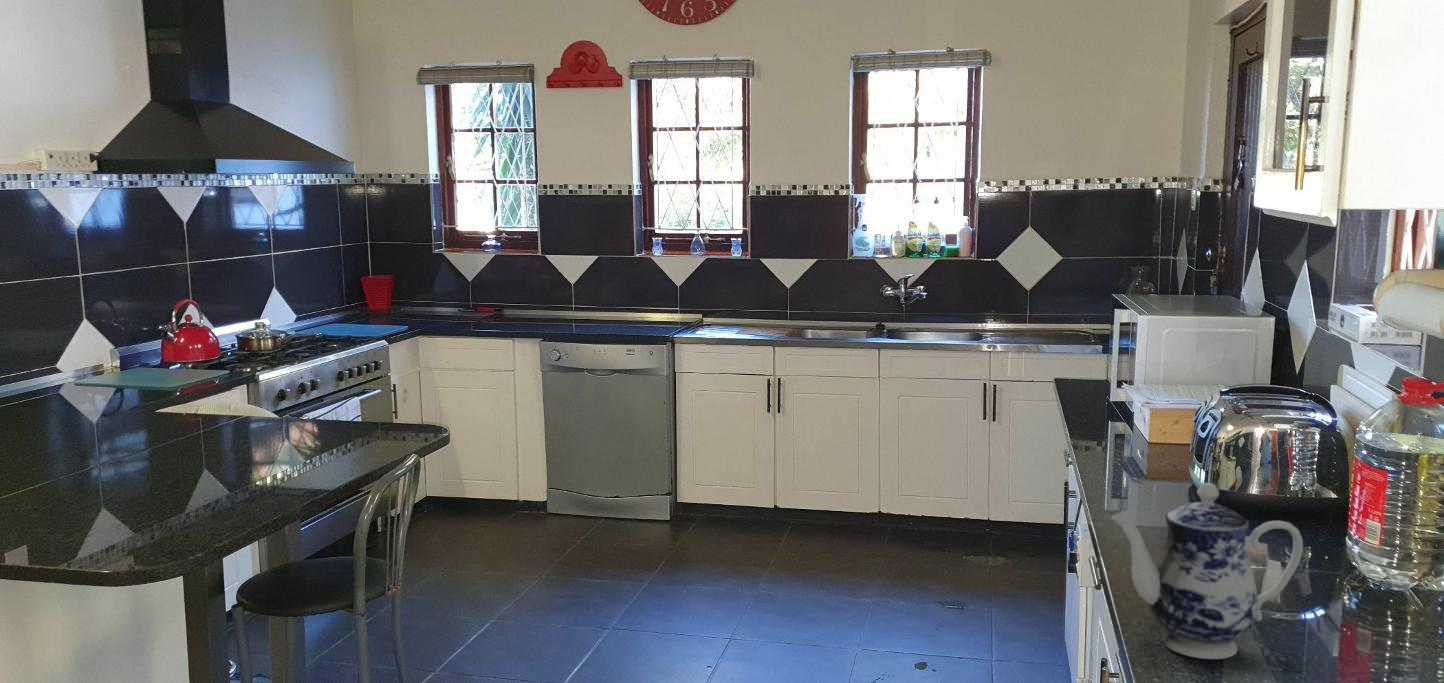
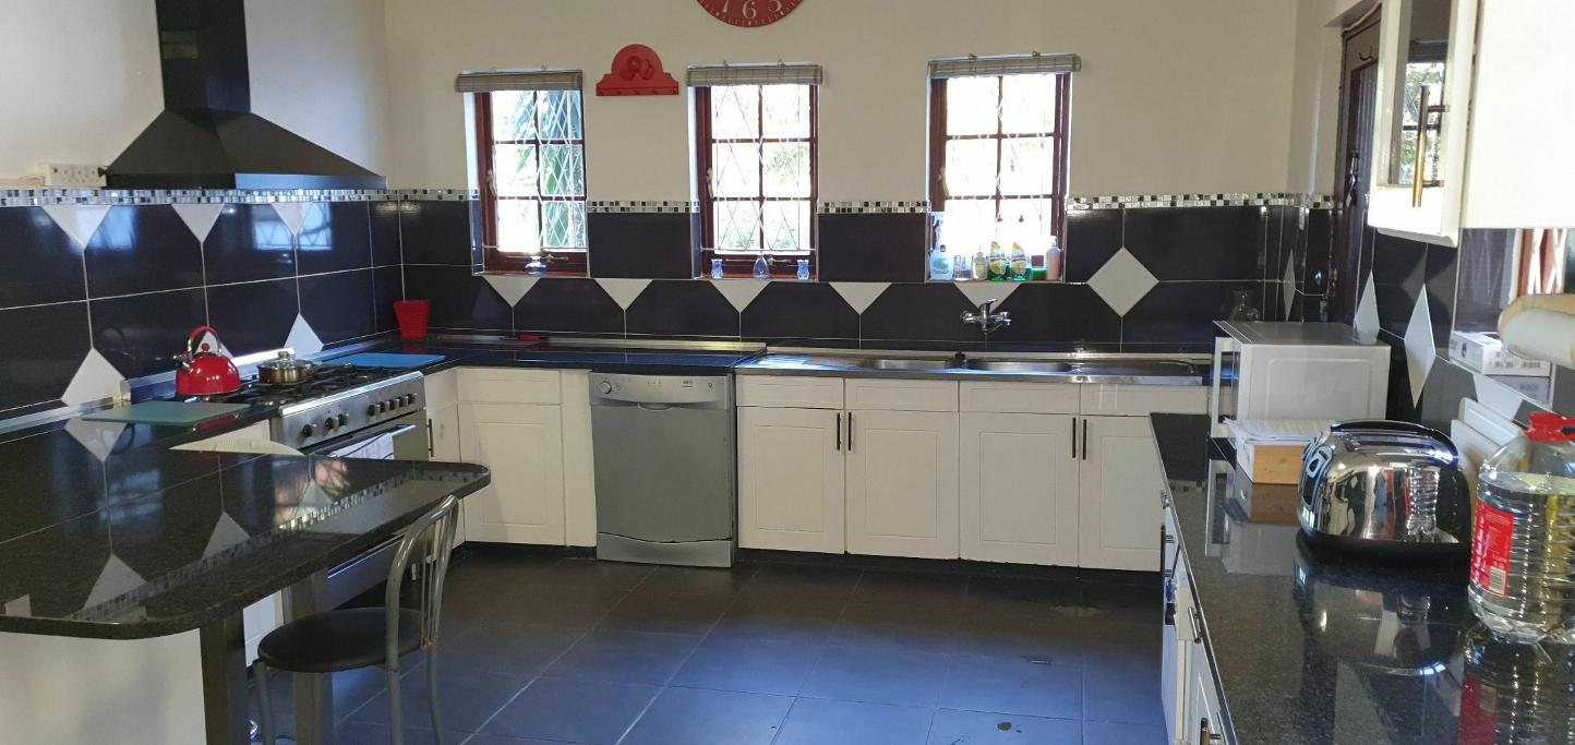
- teapot (1204, 565)
